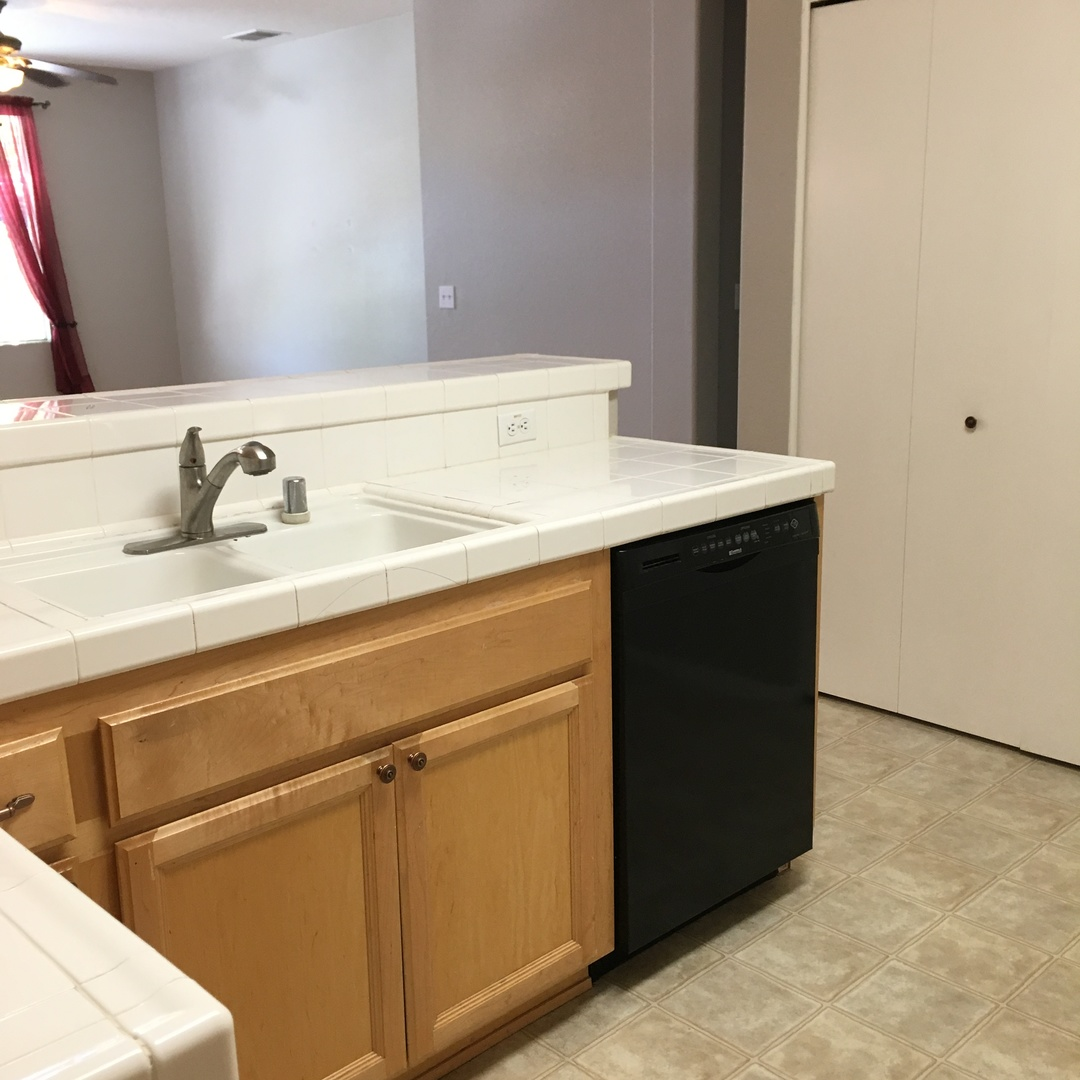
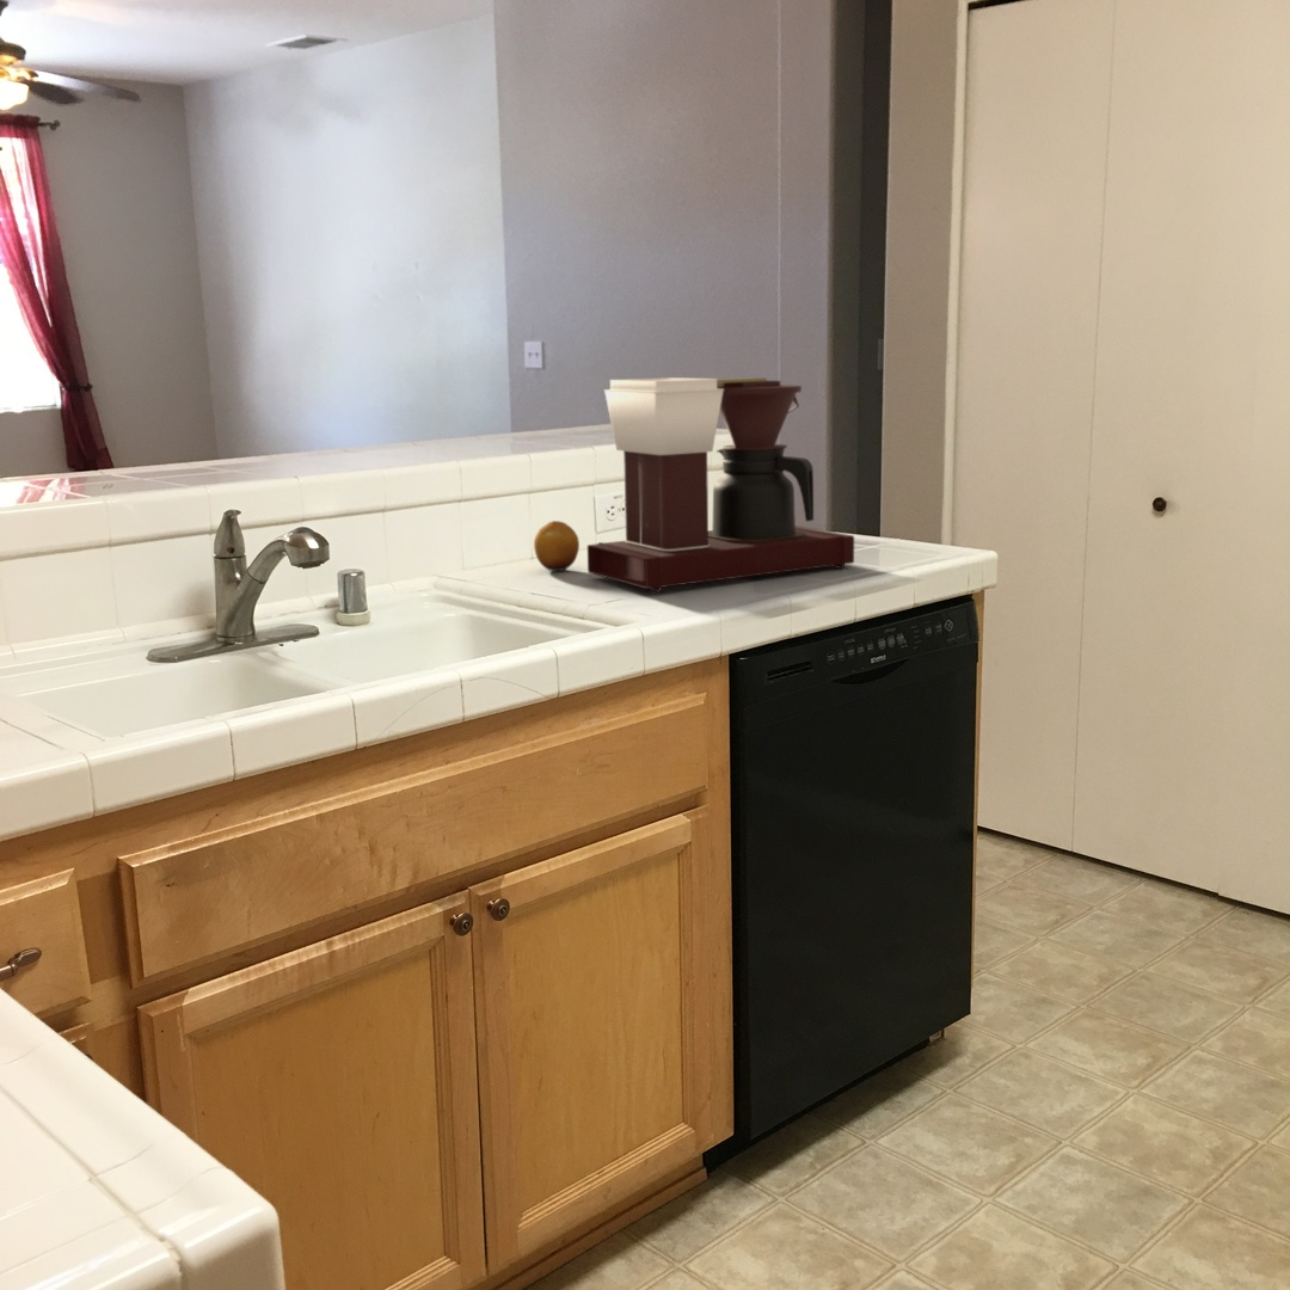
+ fruit (555, 545)
+ coffee maker (721, 477)
